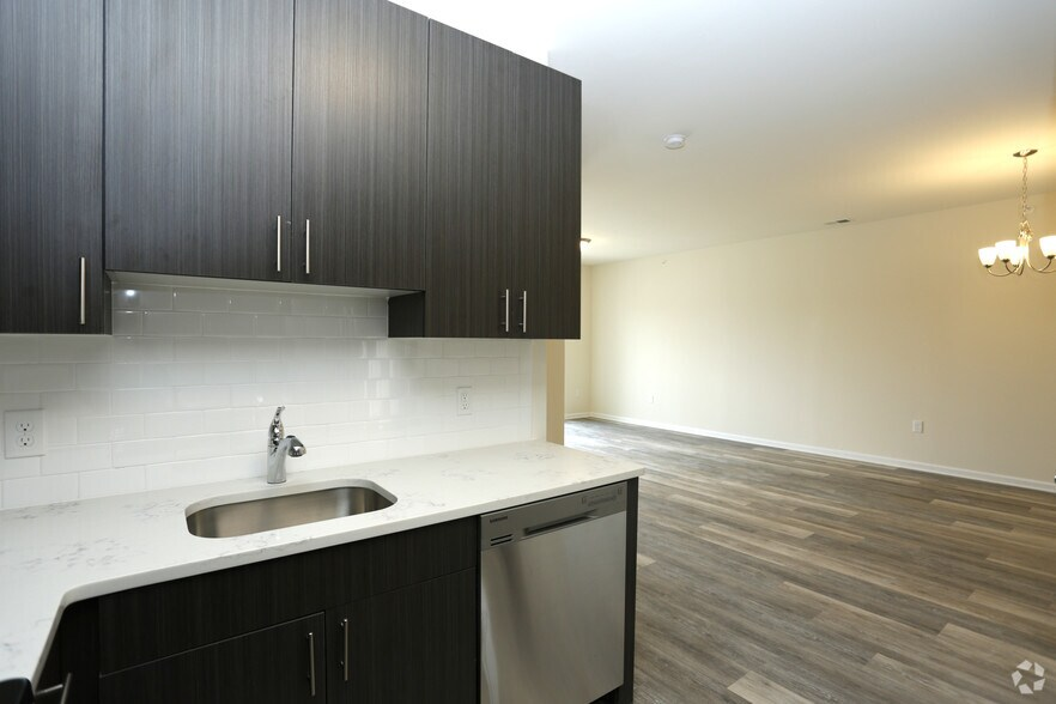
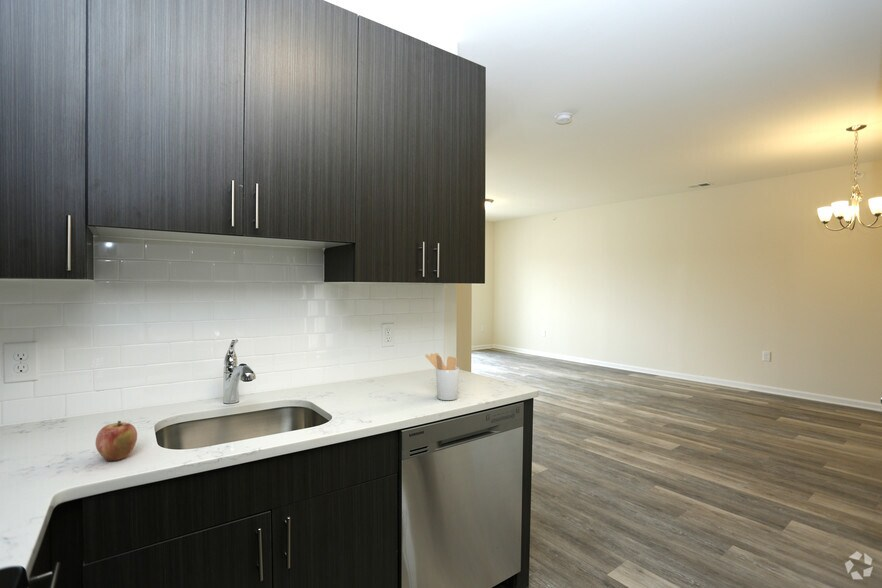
+ apple (116, 439)
+ utensil holder (442, 375)
